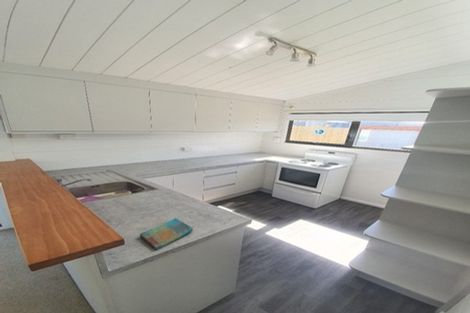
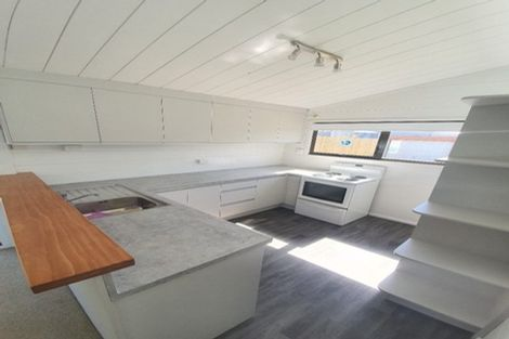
- dish towel (167, 231)
